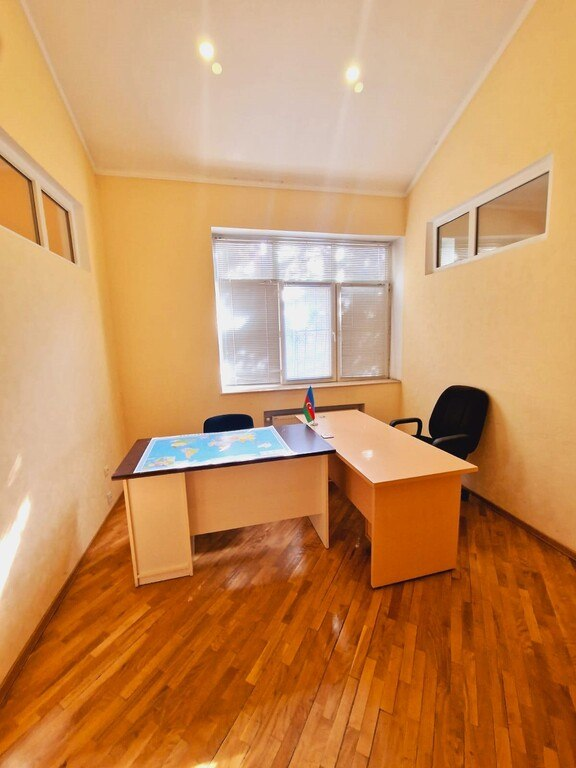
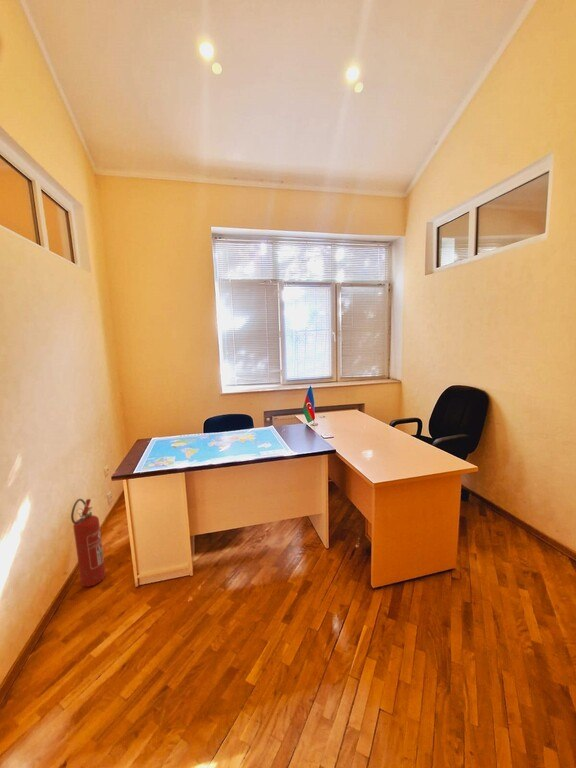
+ fire extinguisher (86, 540)
